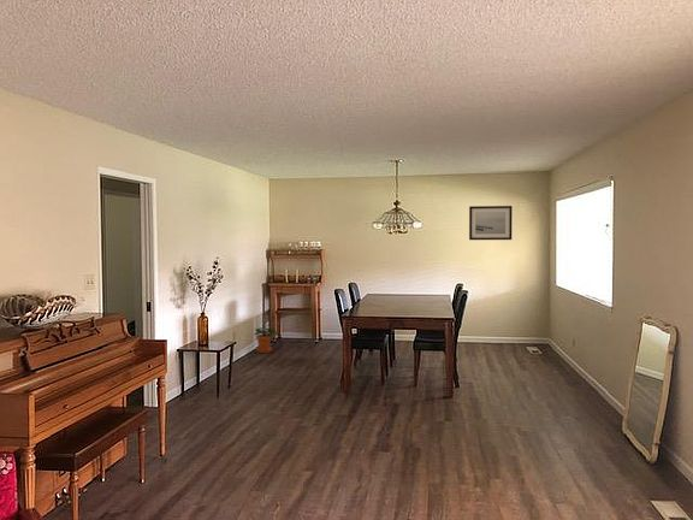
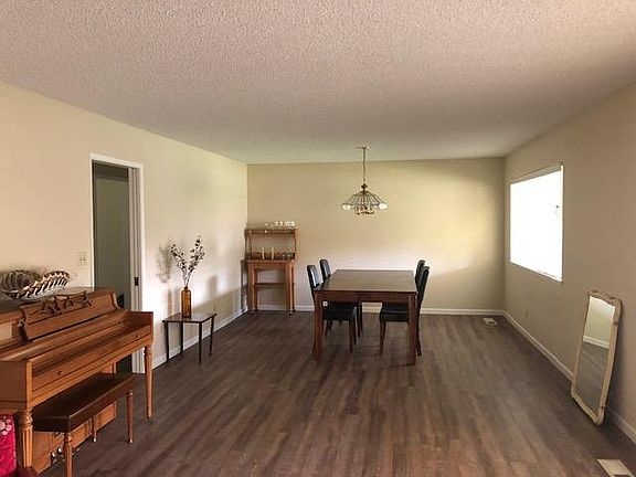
- potted plant (265, 339)
- wall art (490, 223)
